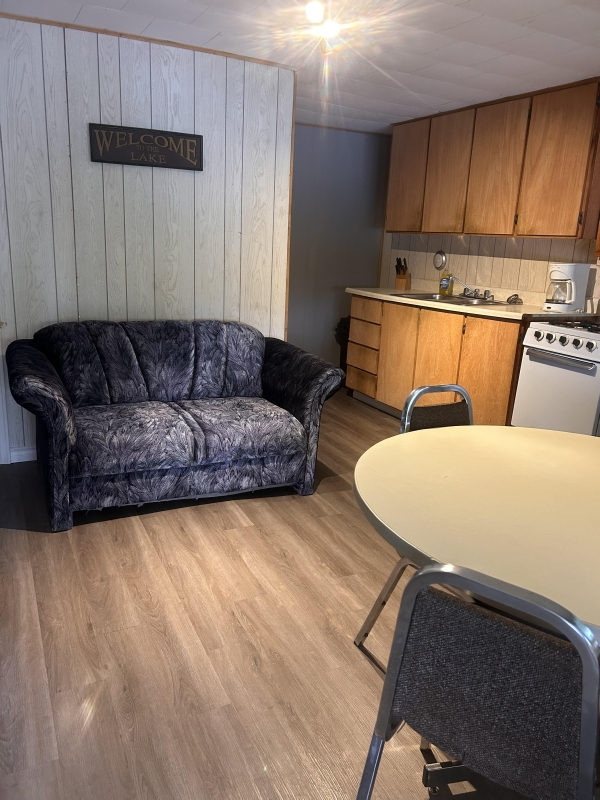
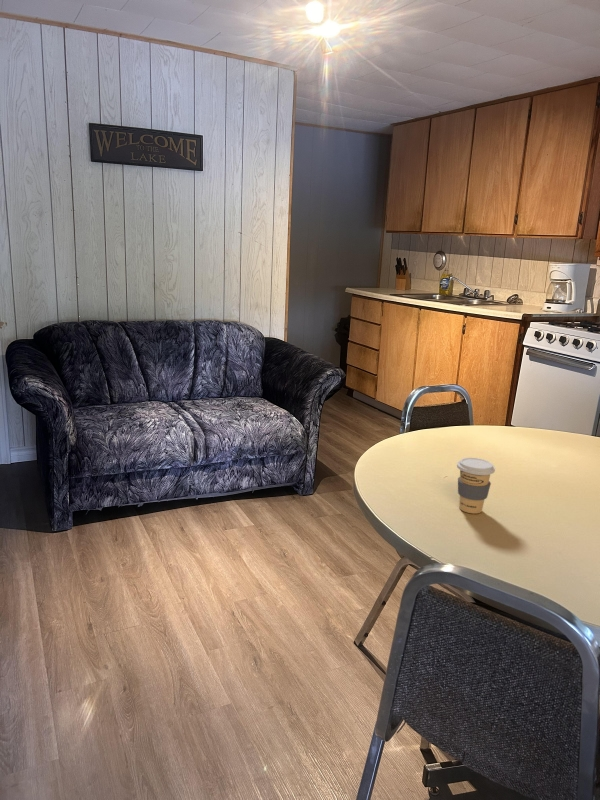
+ coffee cup (473, 486)
